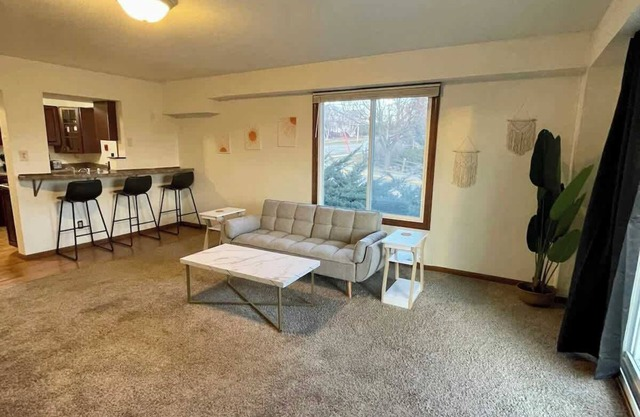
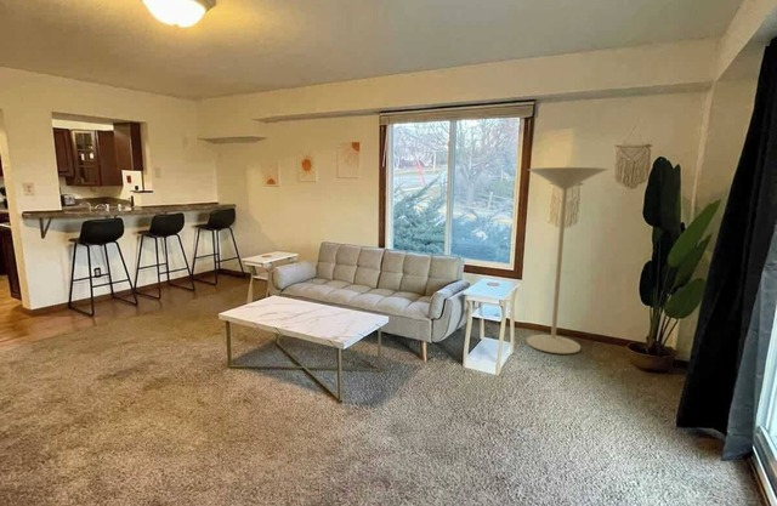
+ candle holder (558, 257)
